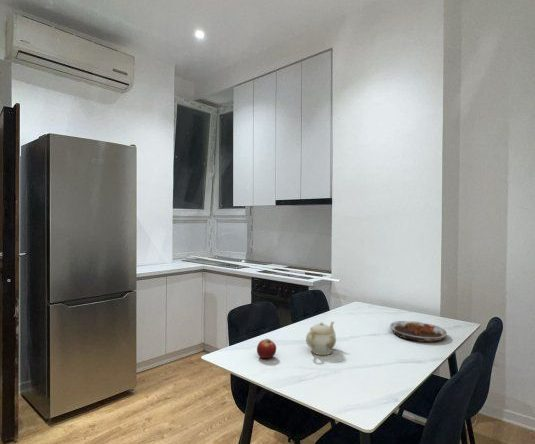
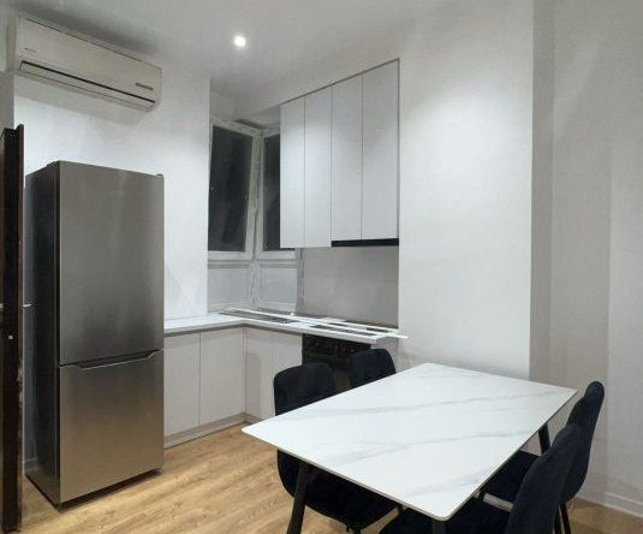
- teapot (320, 337)
- fruit (266, 348)
- plate (417, 329)
